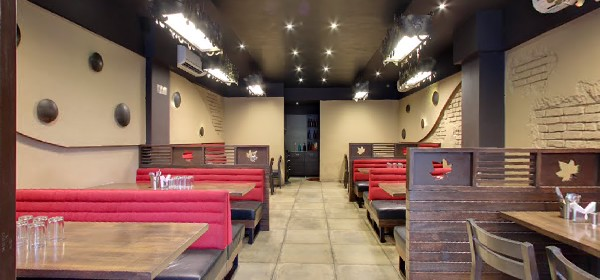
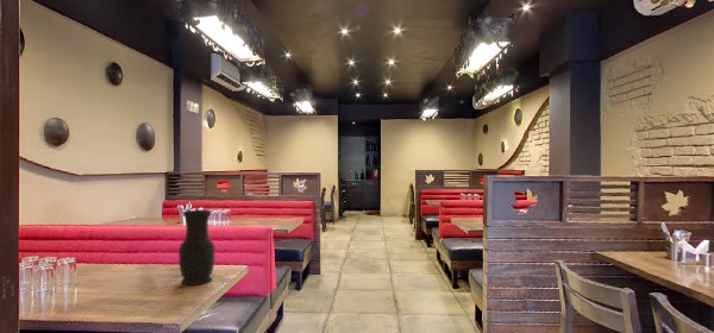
+ vase (196, 245)
